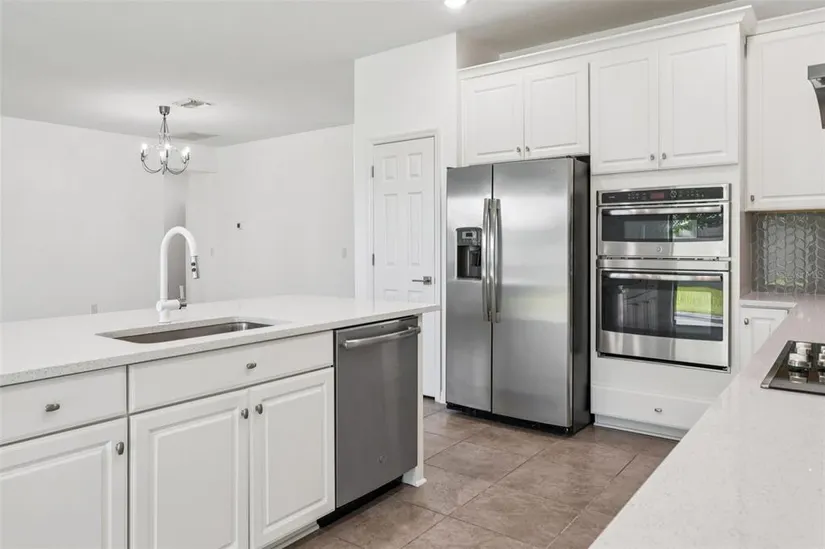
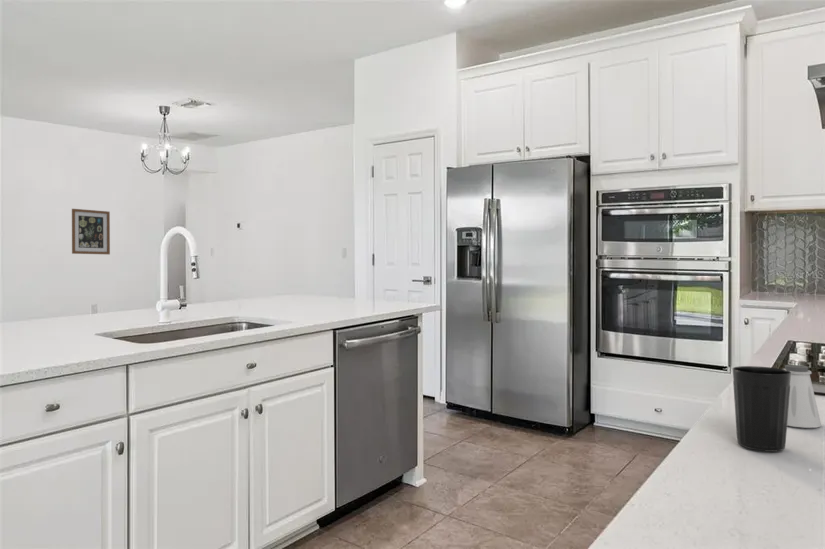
+ cup (761, 408)
+ saltshaker (796, 394)
+ wall art (91, 232)
